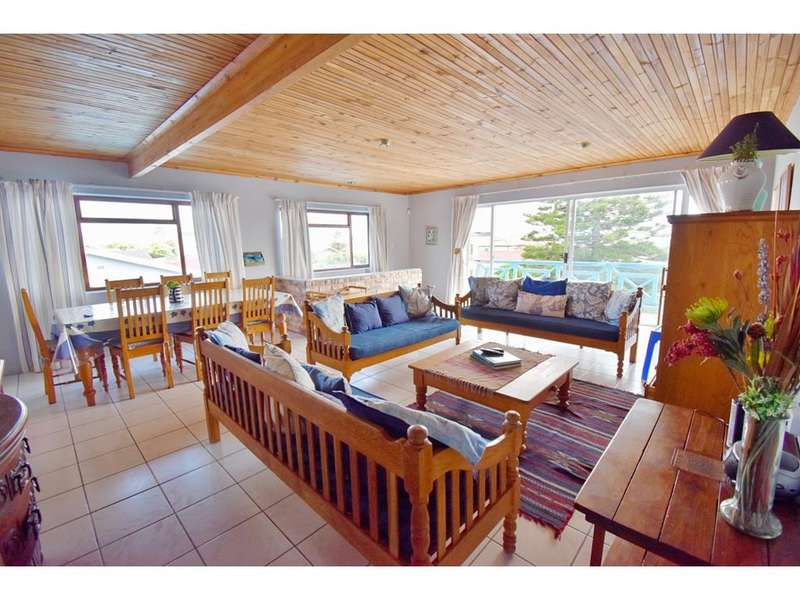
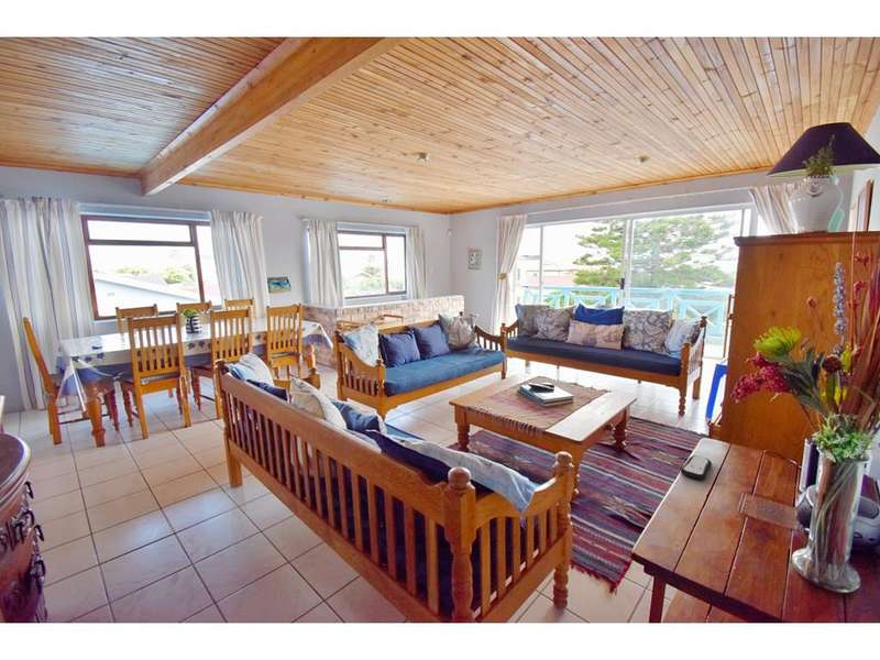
+ remote control (696, 466)
